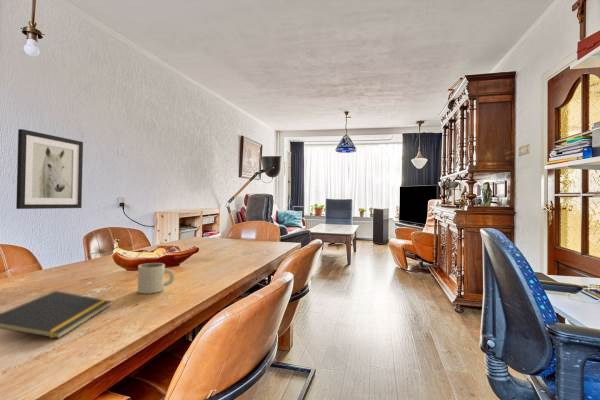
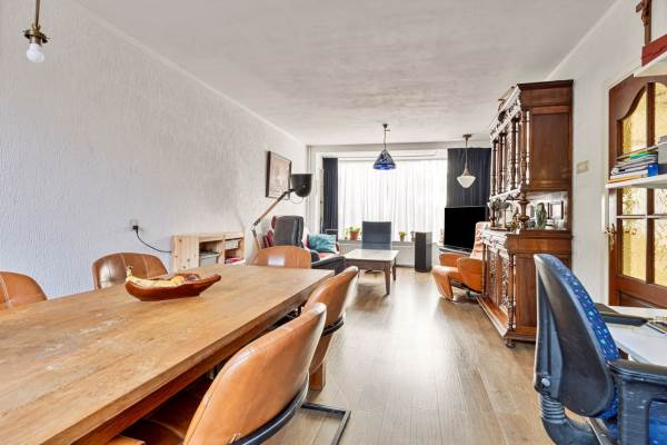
- notepad (56, 311)
- mug (156, 277)
- wall art (52, 172)
